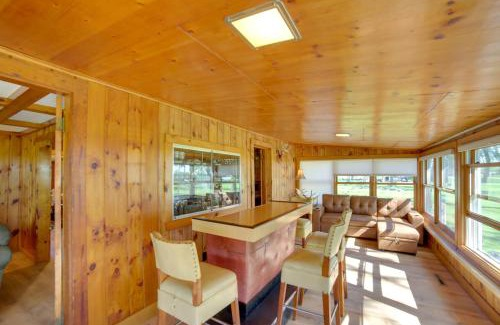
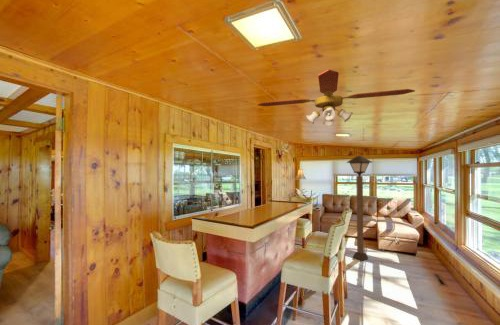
+ floor lamp (359, 207)
+ ceiling fan (328, 103)
